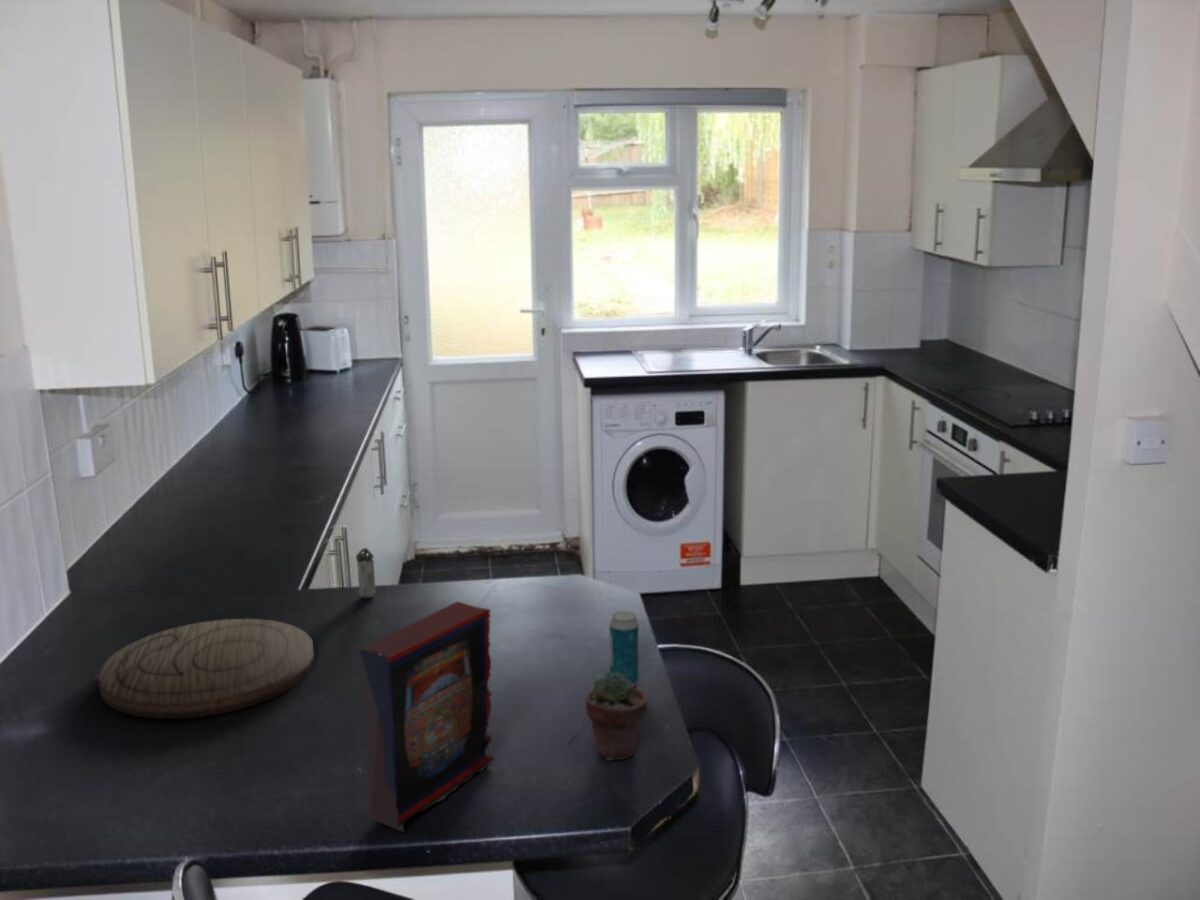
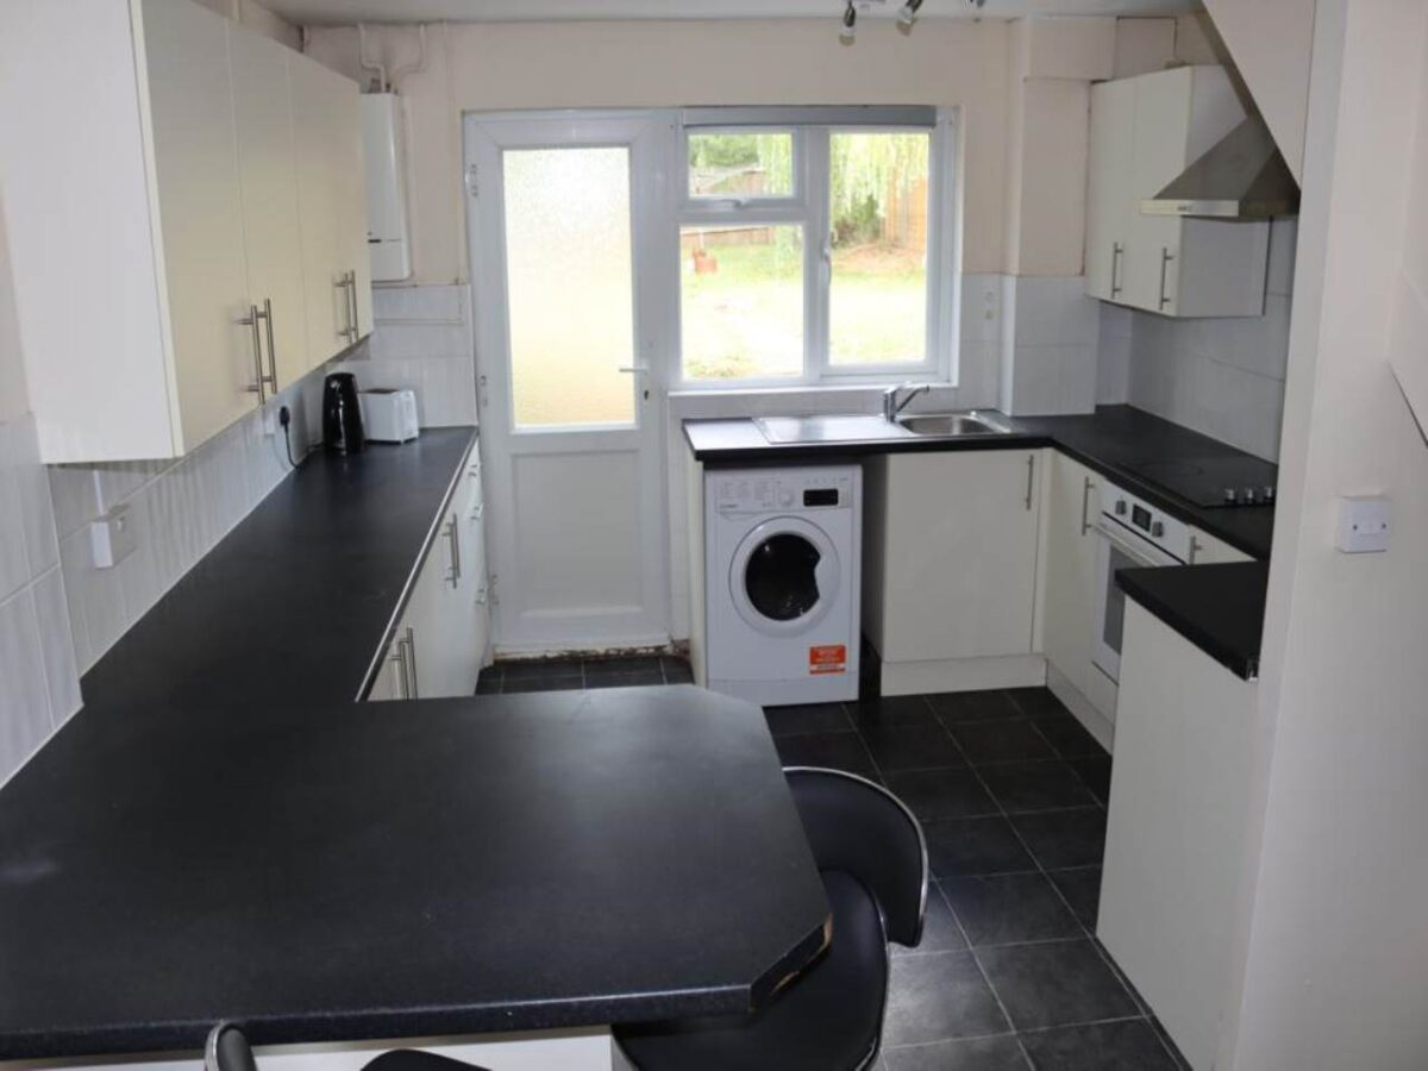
- book (432, 711)
- beverage can (624, 650)
- shaker (366, 572)
- cutting board (209, 664)
- potted succulent (616, 712)
